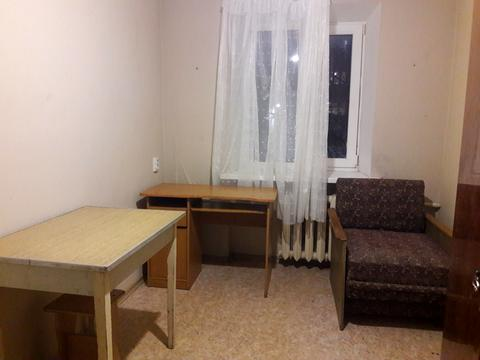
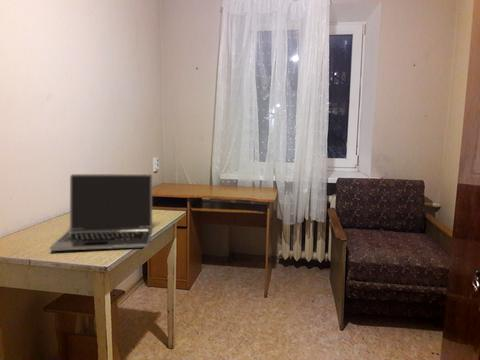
+ laptop (106, 208)
